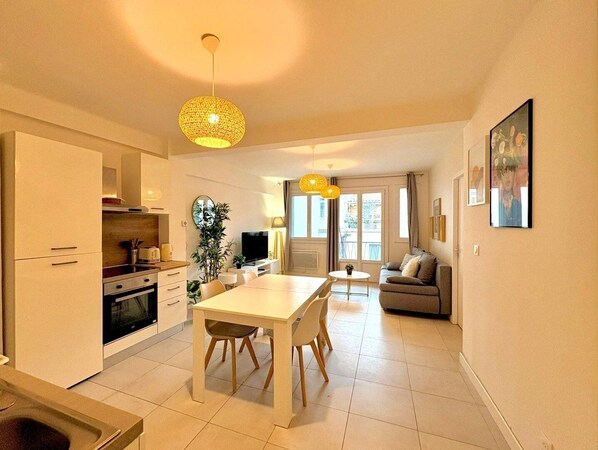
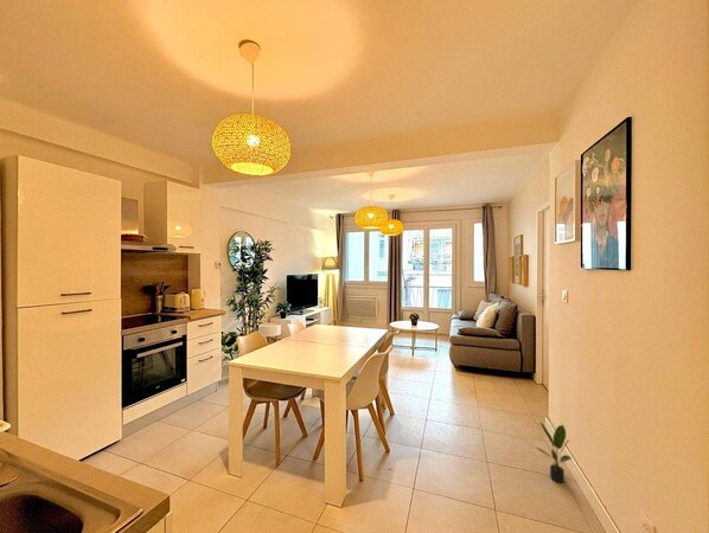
+ potted plant (552, 451)
